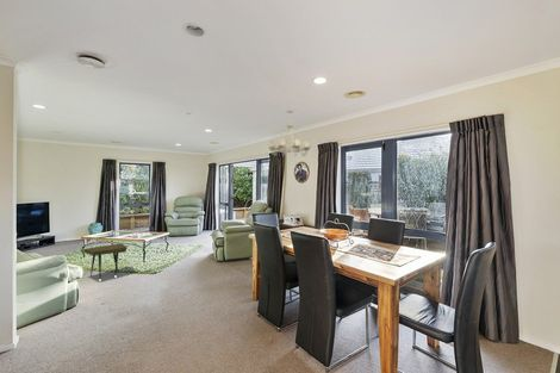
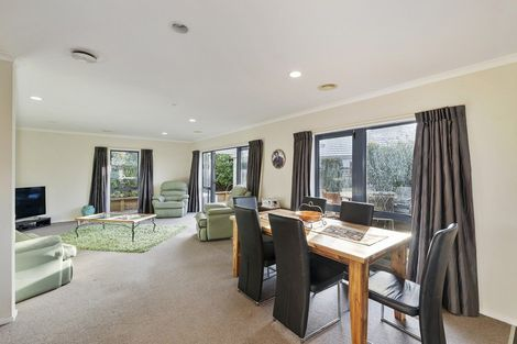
- side table (100, 261)
- chandelier (291, 131)
